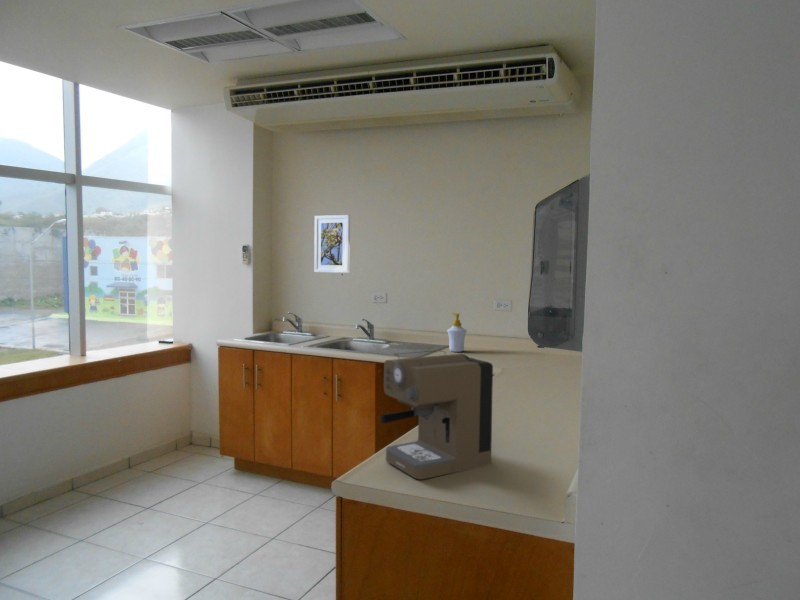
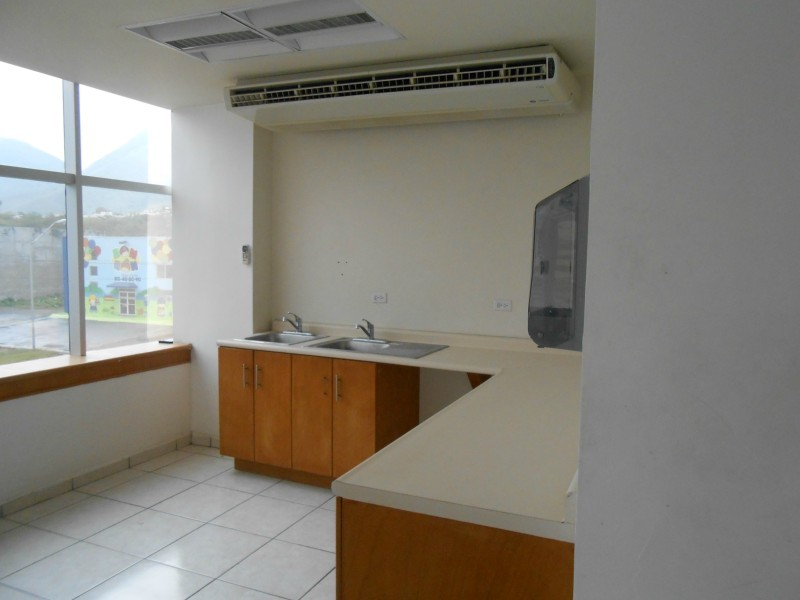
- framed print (331, 244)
- coffee maker (434, 411)
- soap bottle (456, 332)
